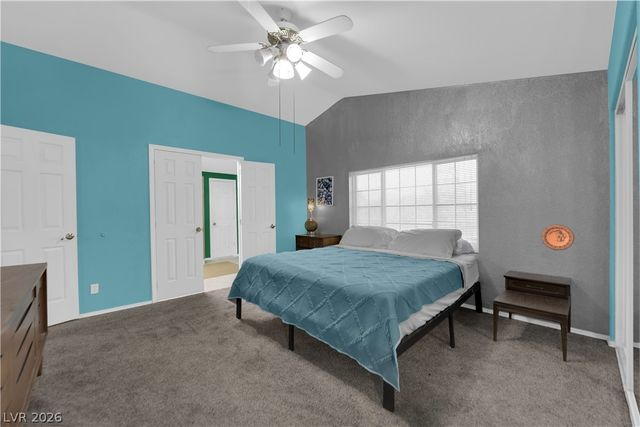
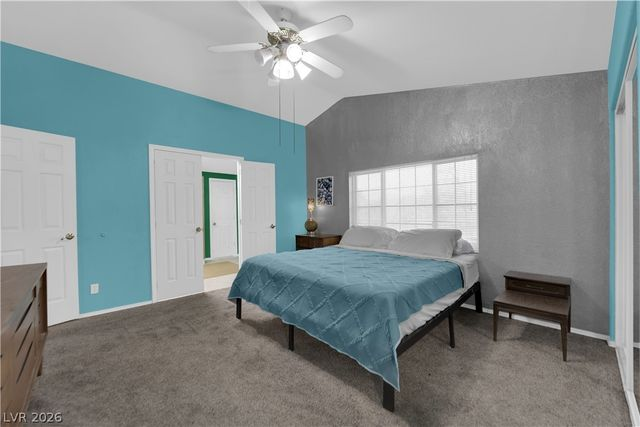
- decorative plate (557, 237)
